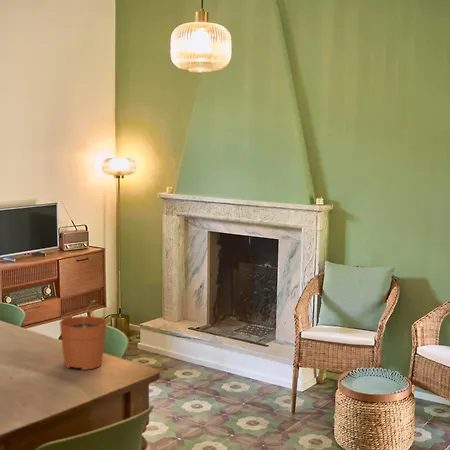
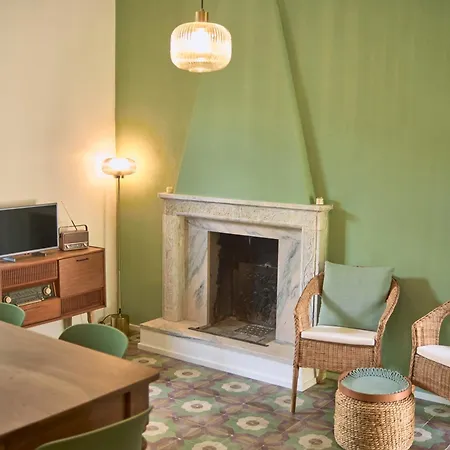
- plant pot (83, 332)
